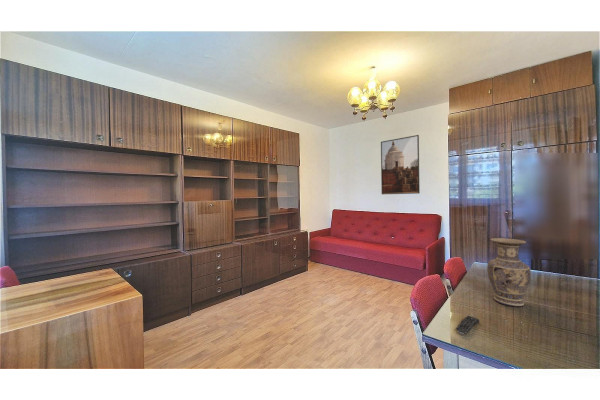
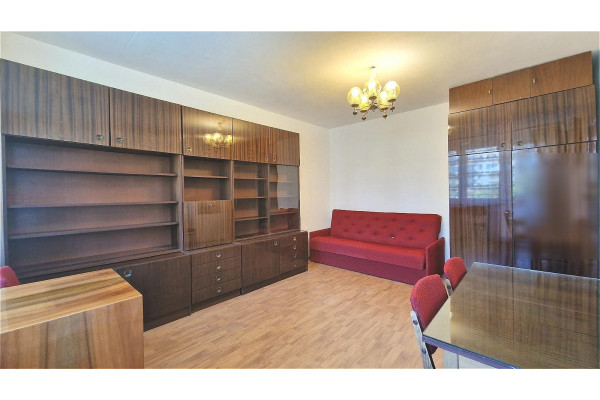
- remote control (467, 324)
- vase (508, 271)
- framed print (399, 166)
